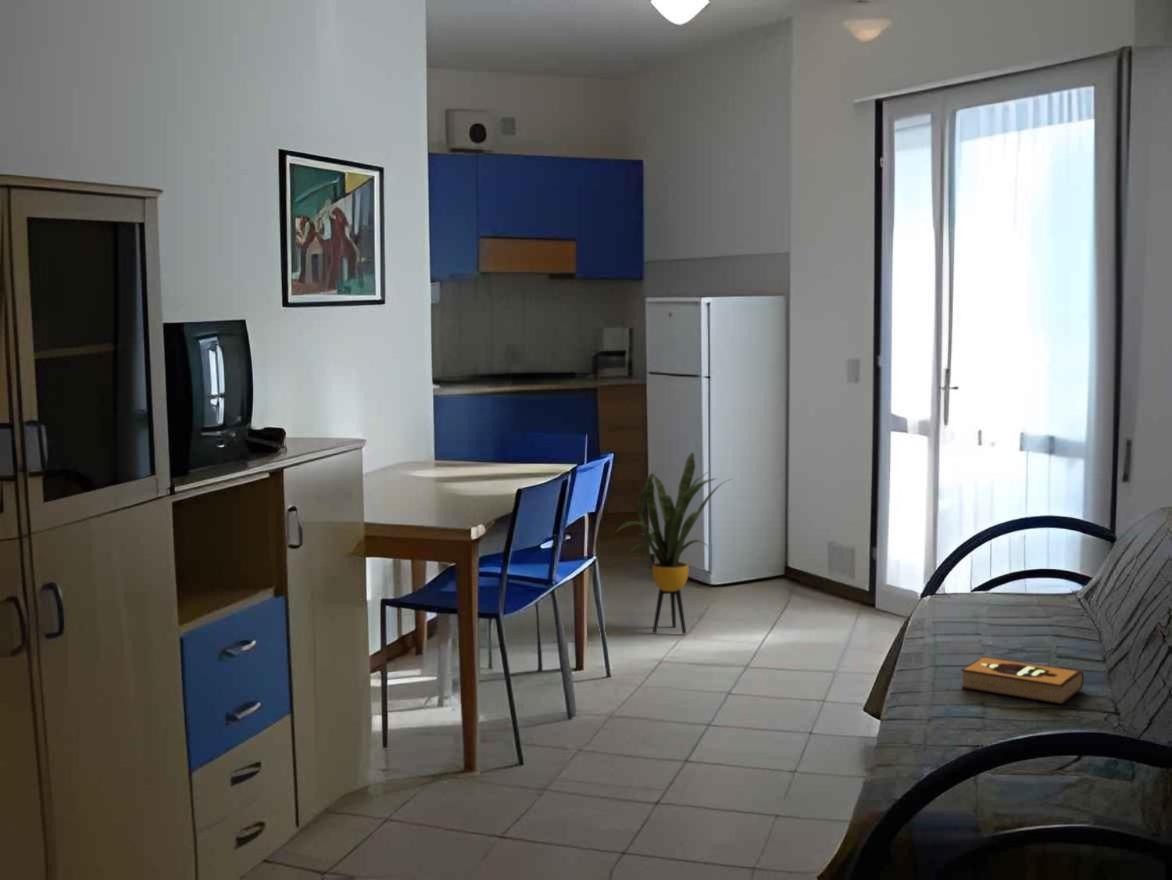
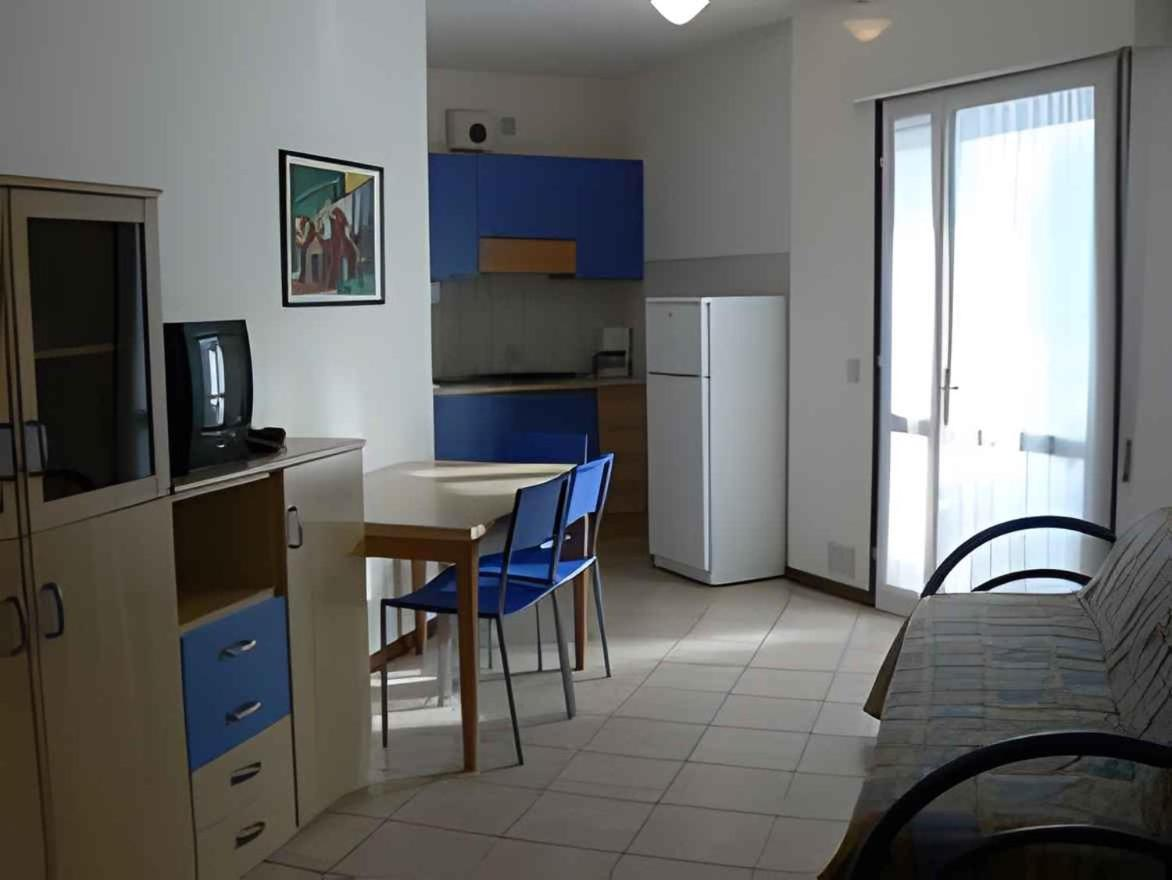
- hardback book (1022, 678)
- house plant (679, 544)
